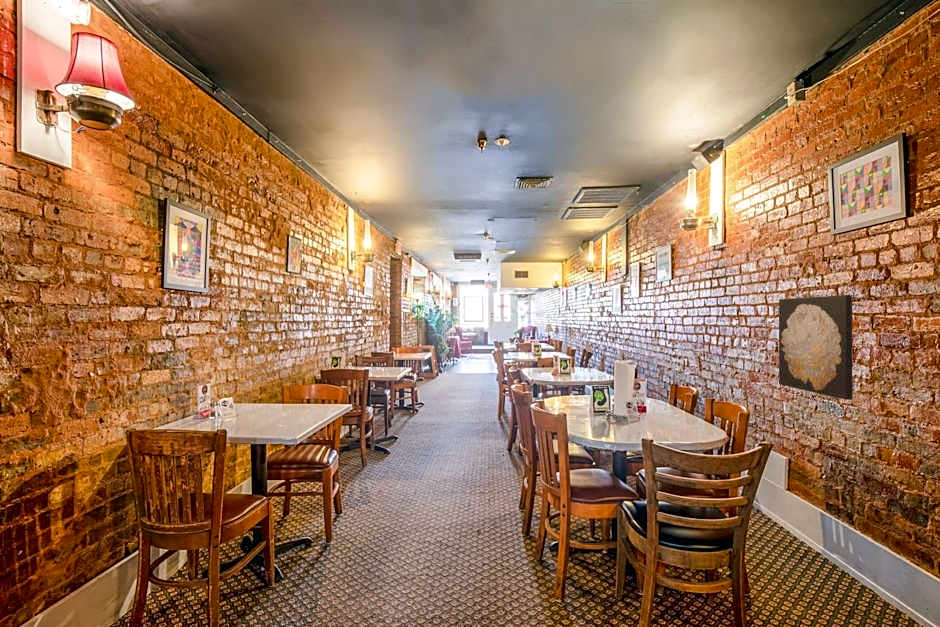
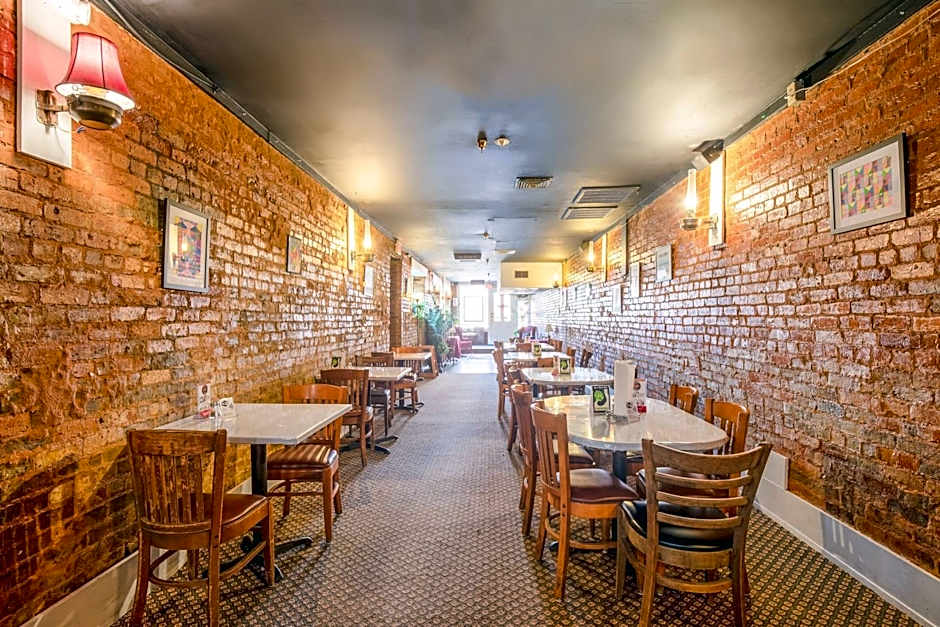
- wall art (812, 344)
